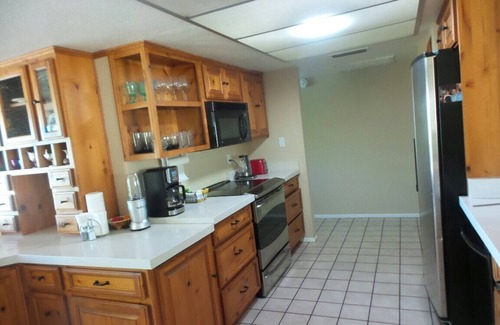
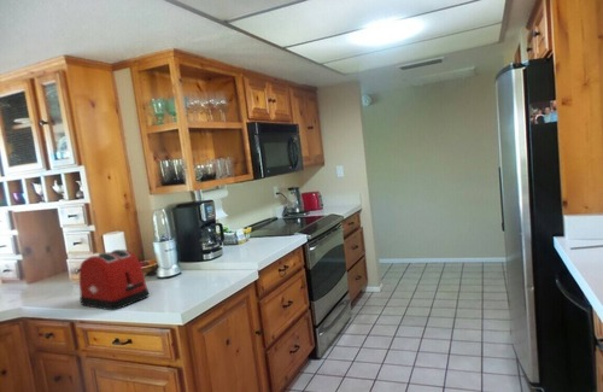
+ toaster (111, 276)
